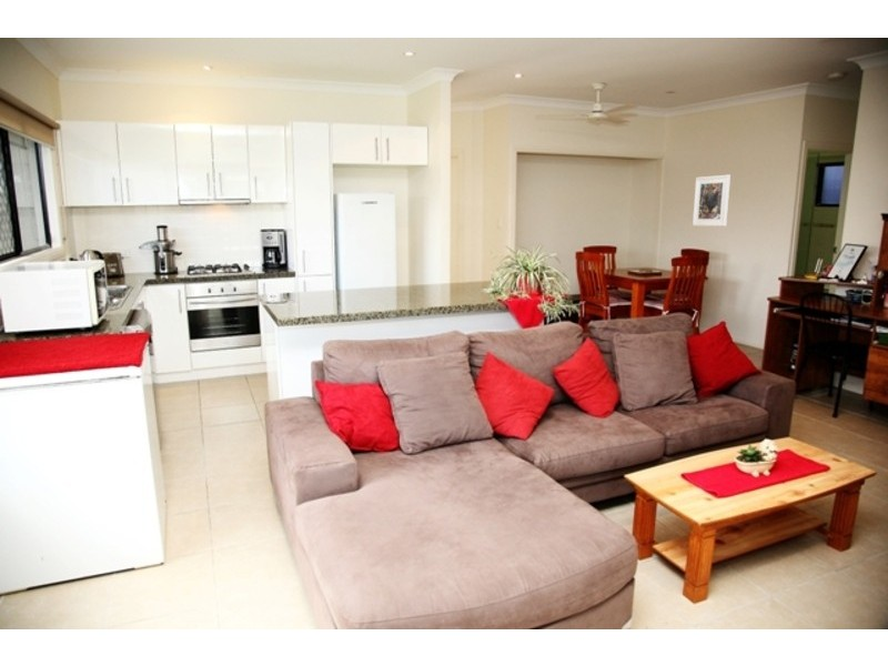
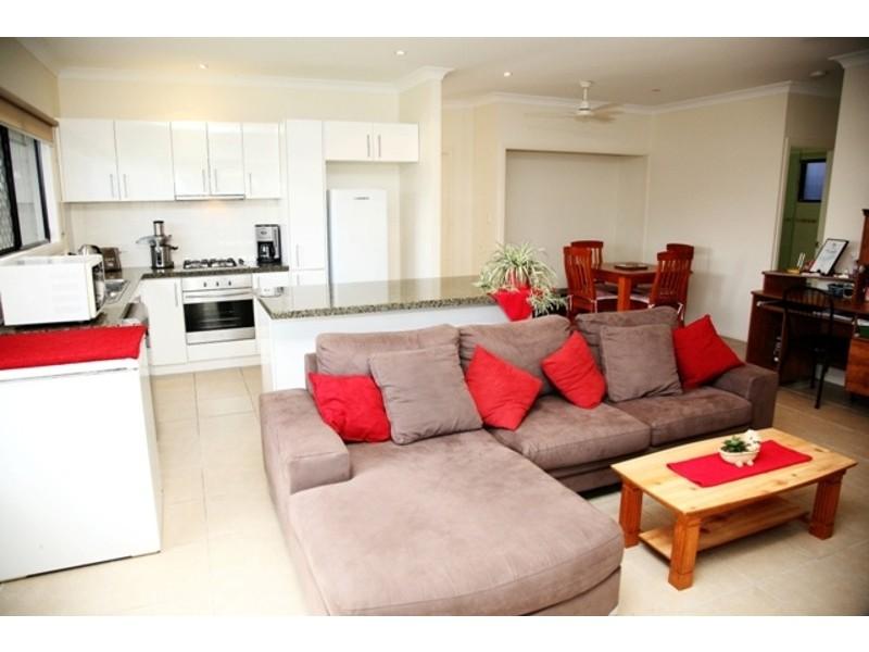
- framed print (710, 201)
